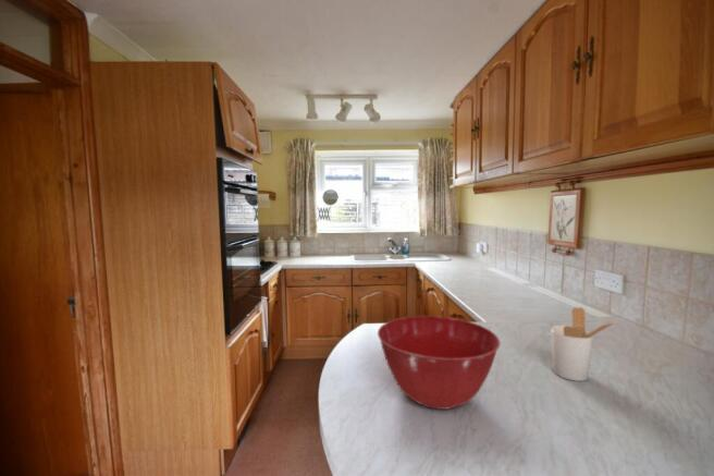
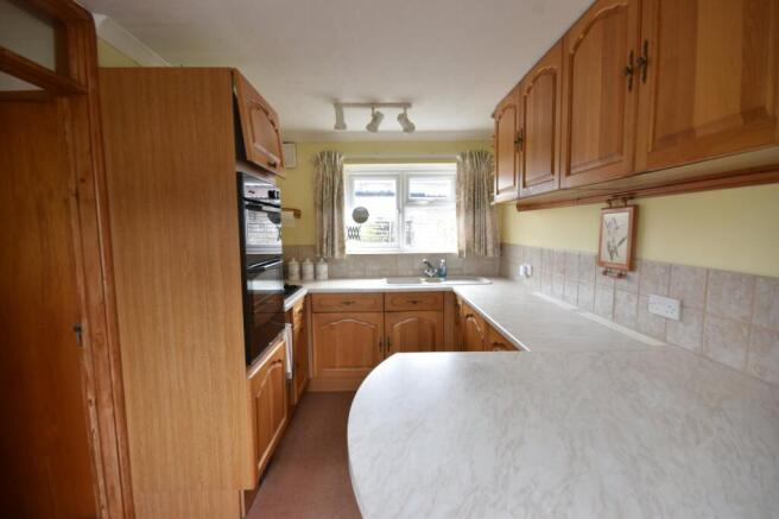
- mixing bowl (435, 363)
- utensil holder (581, 344)
